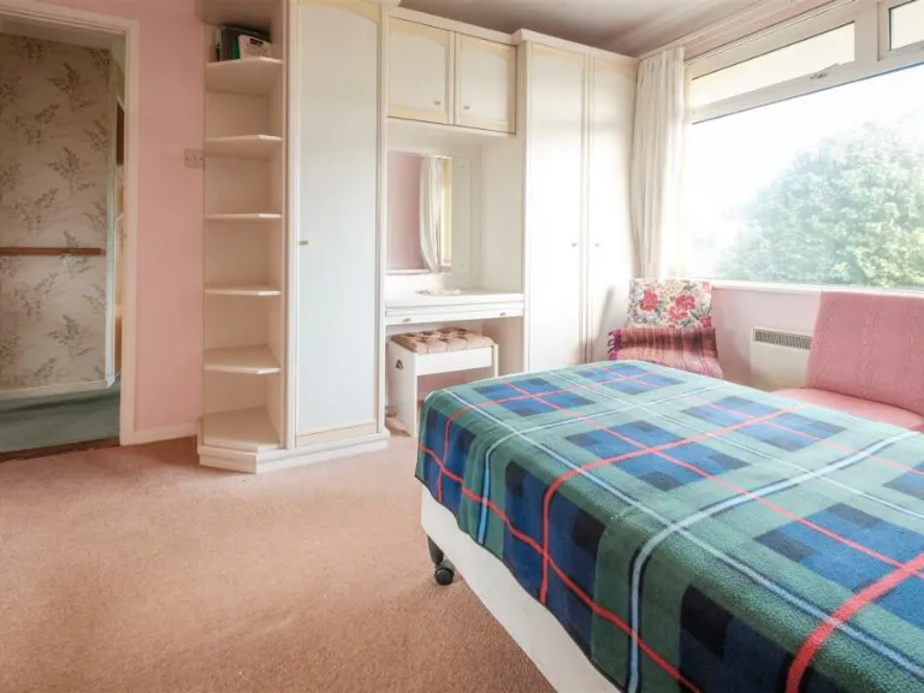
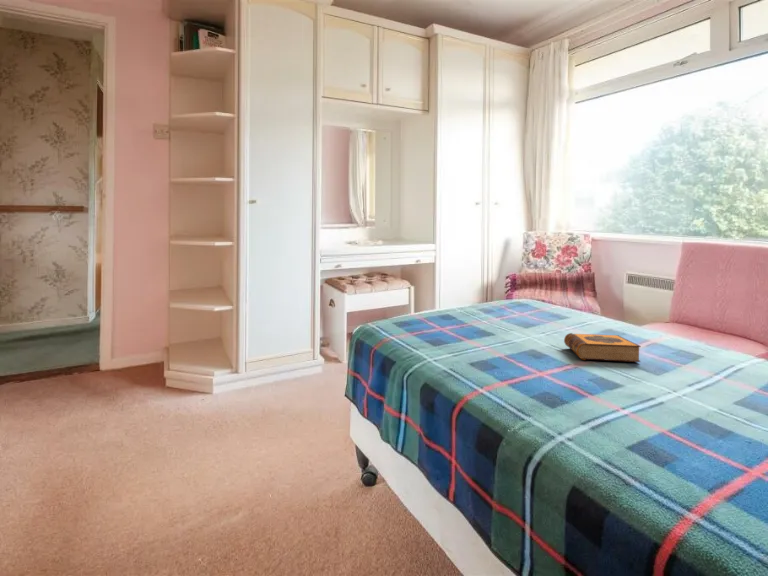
+ hardback book (598, 346)
